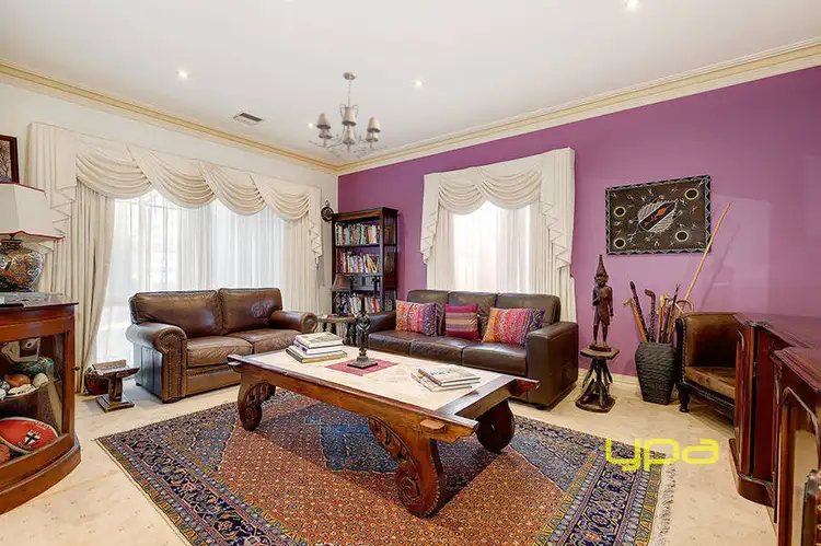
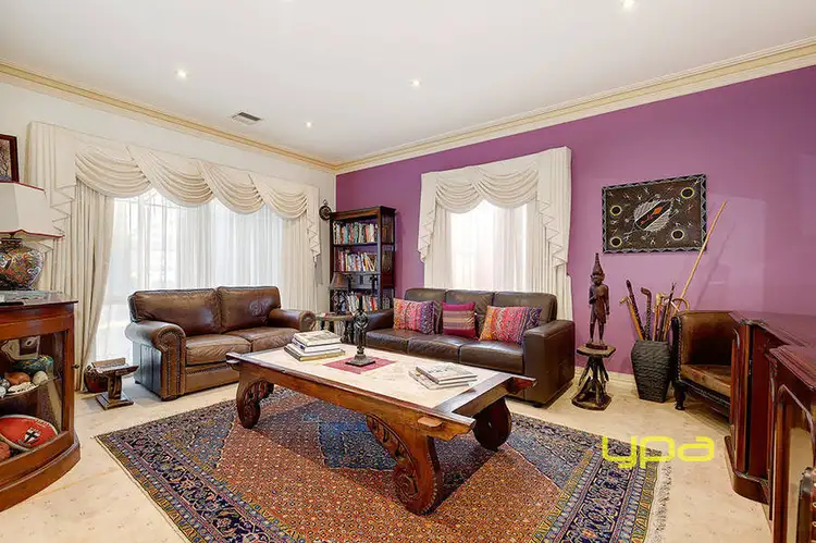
- chandelier (349, 113)
